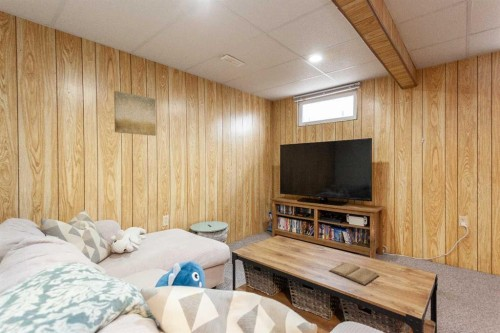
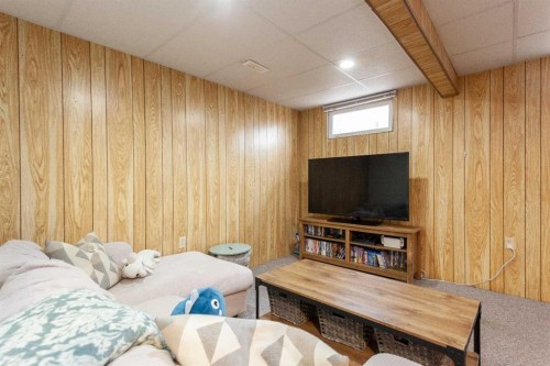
- wall art (136, 114)
- book (353, 271)
